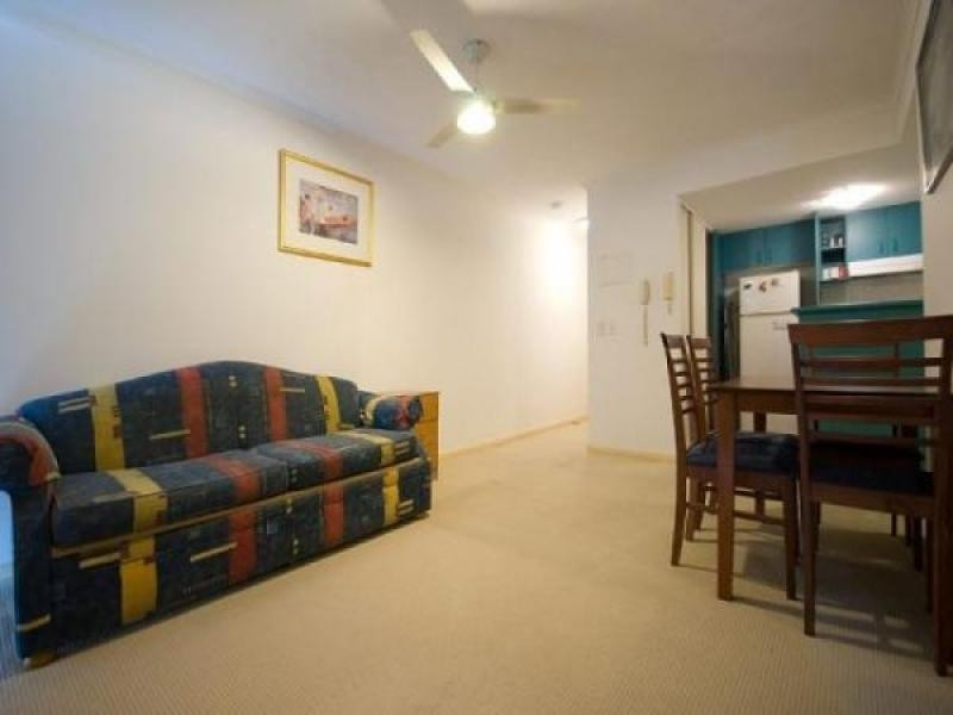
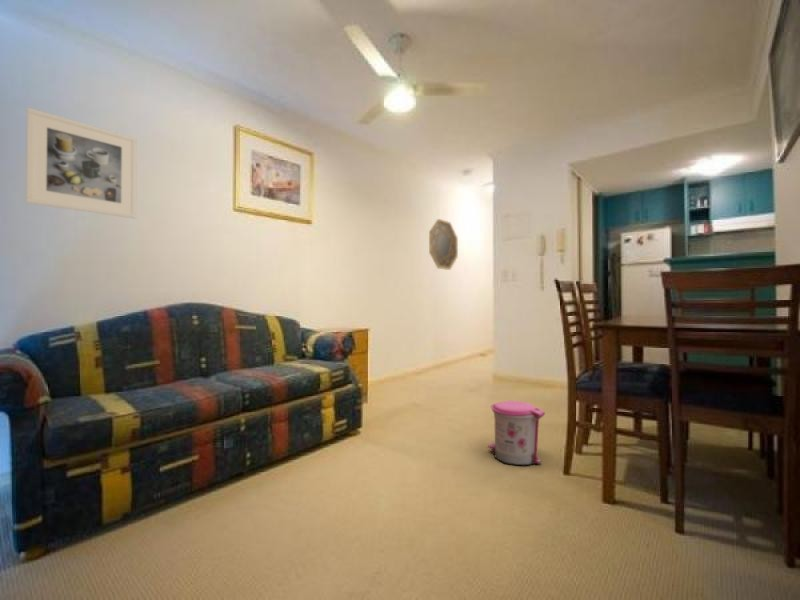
+ home mirror (444, 244)
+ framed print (85, 167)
+ trash can (515, 430)
